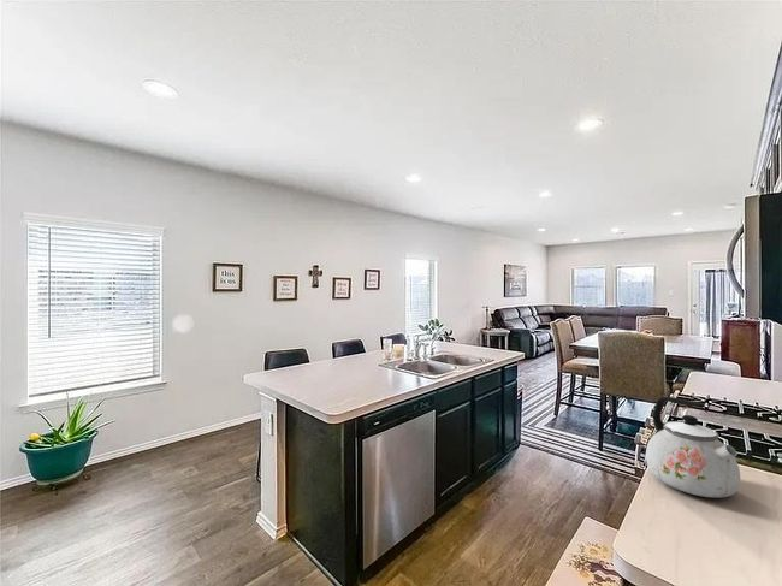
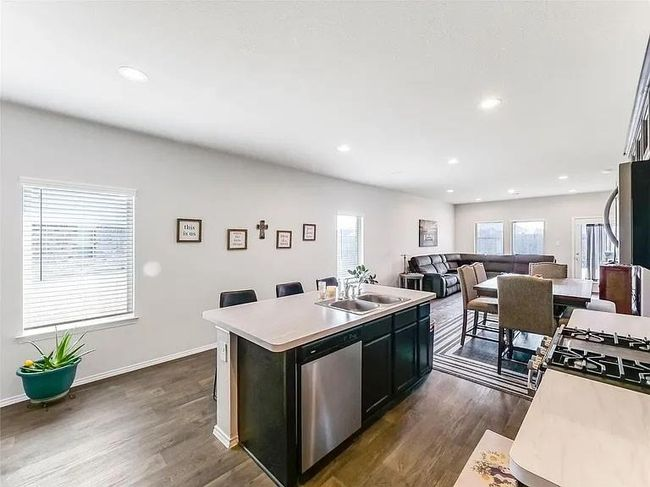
- kettle (691, 442)
